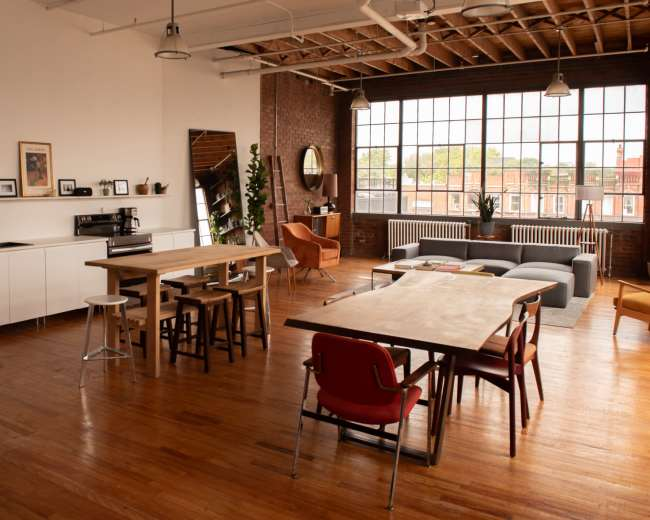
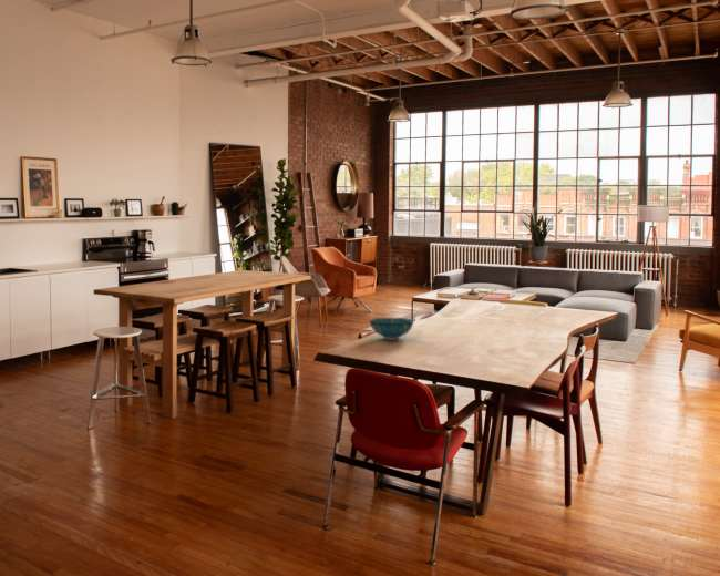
+ decorative bowl (391, 329)
